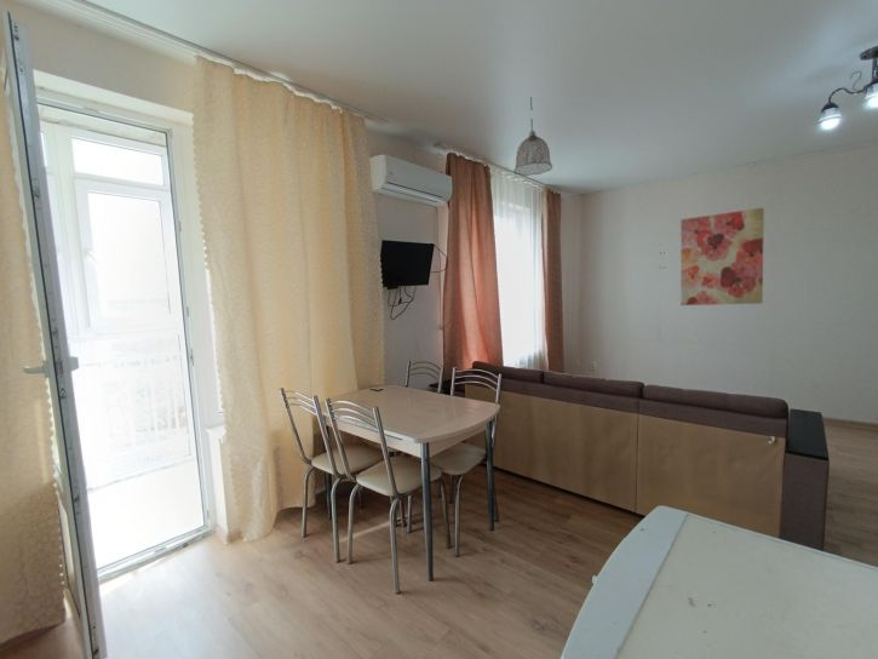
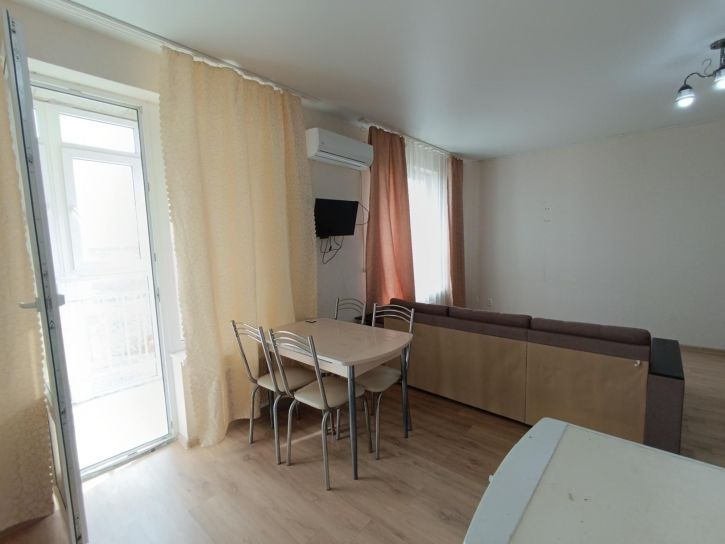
- pendant lamp (532, 133)
- wall art (719, 259)
